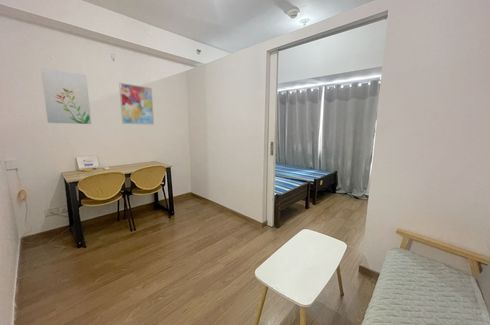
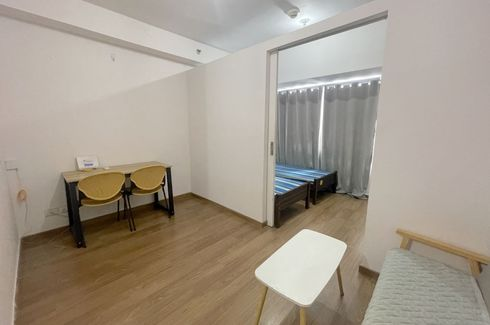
- wall art (67, 97)
- wall art (137, 105)
